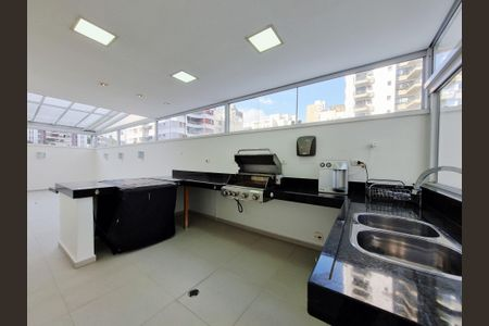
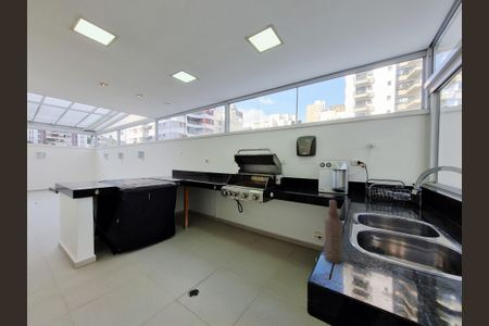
+ bottle (333, 229)
